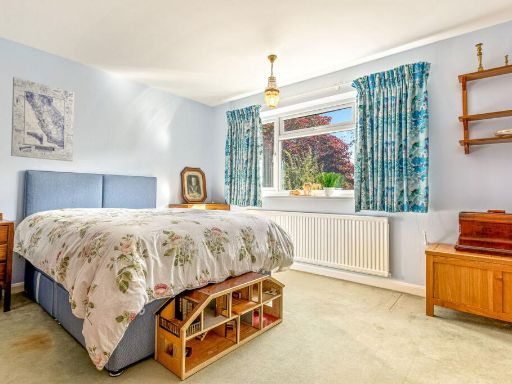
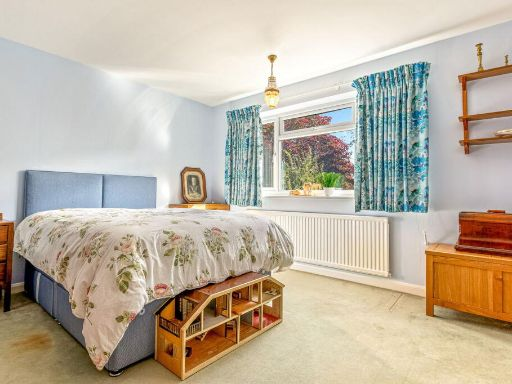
- wall art (44, 121)
